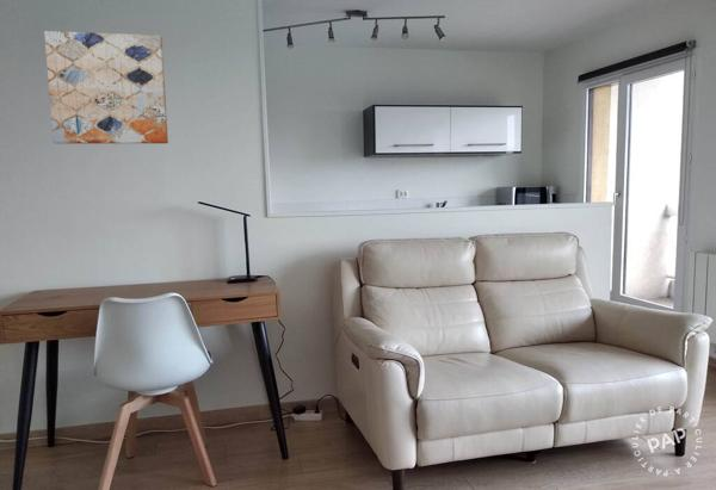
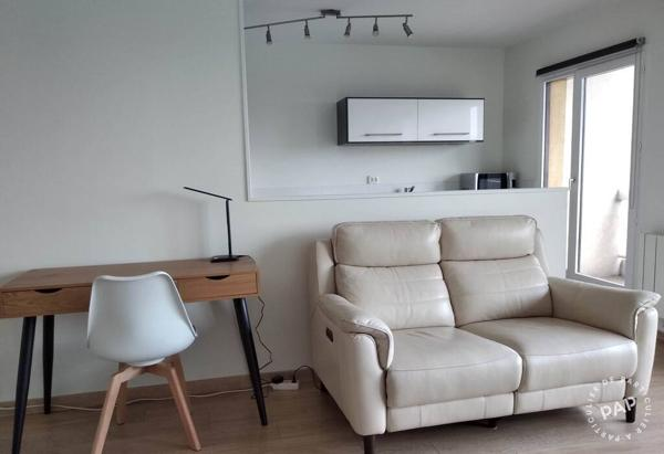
- wall art (109, 89)
